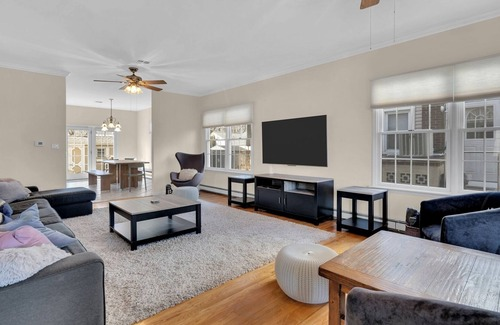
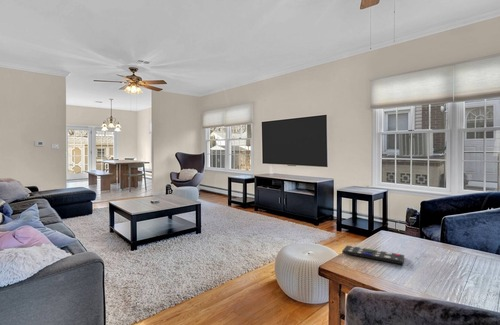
+ remote control (372, 253)
